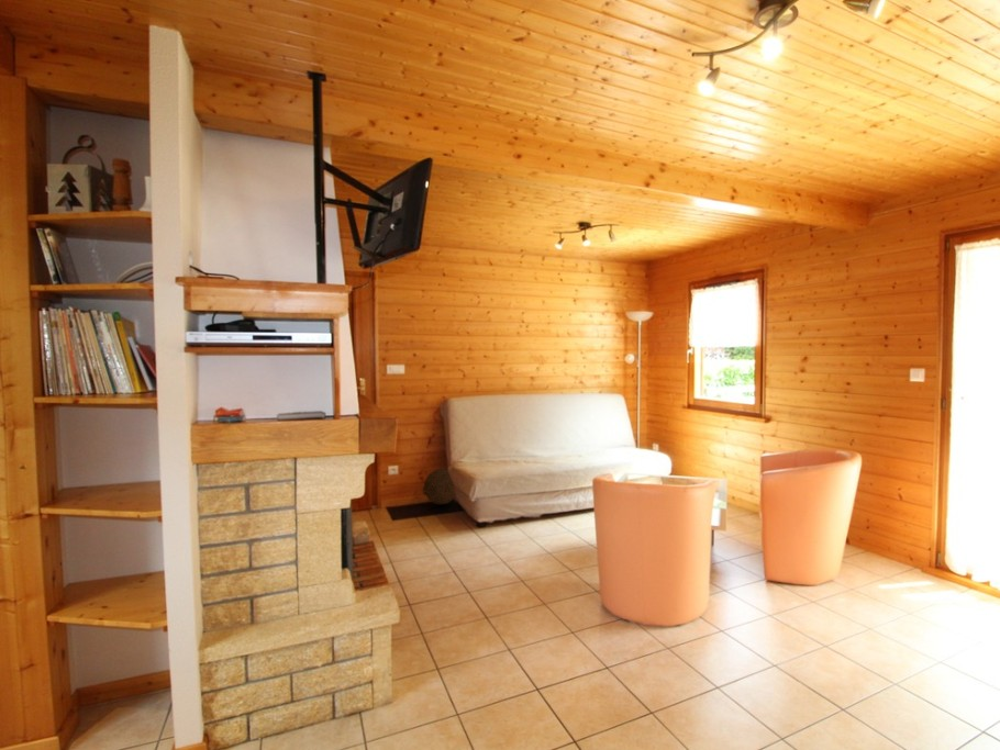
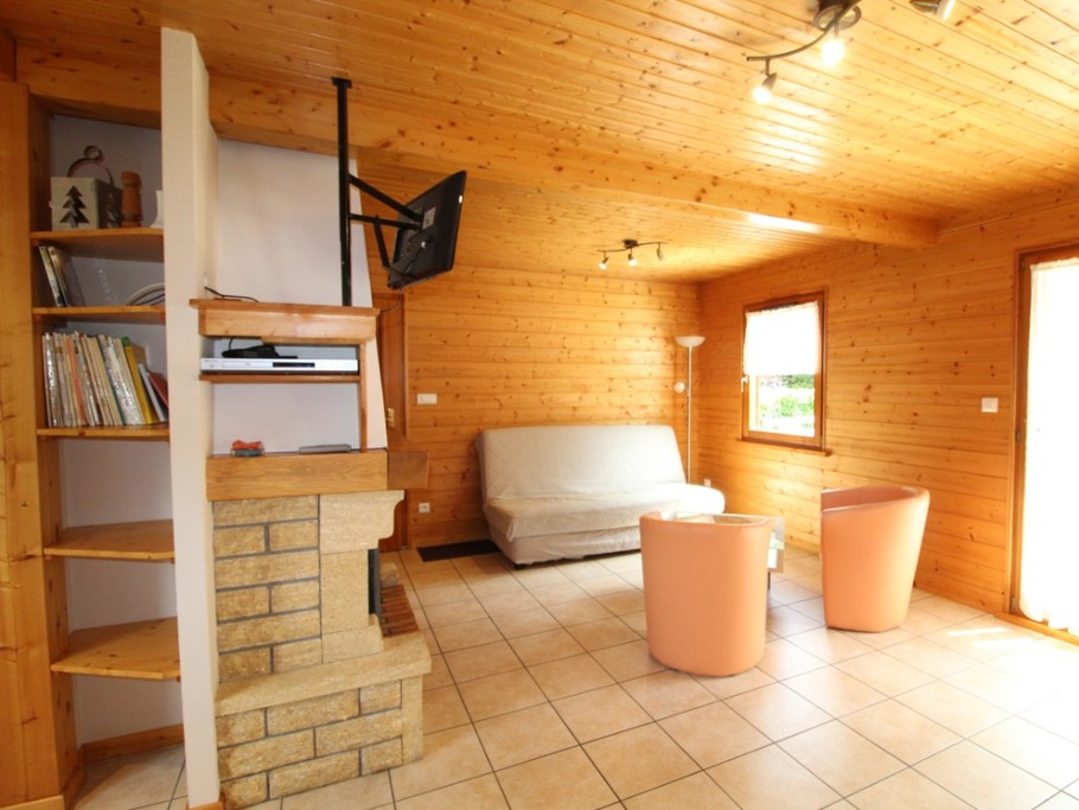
- woven basket (442, 488)
